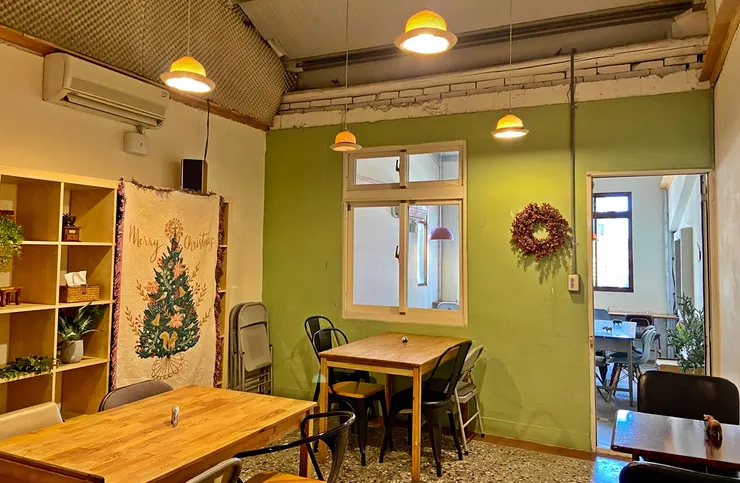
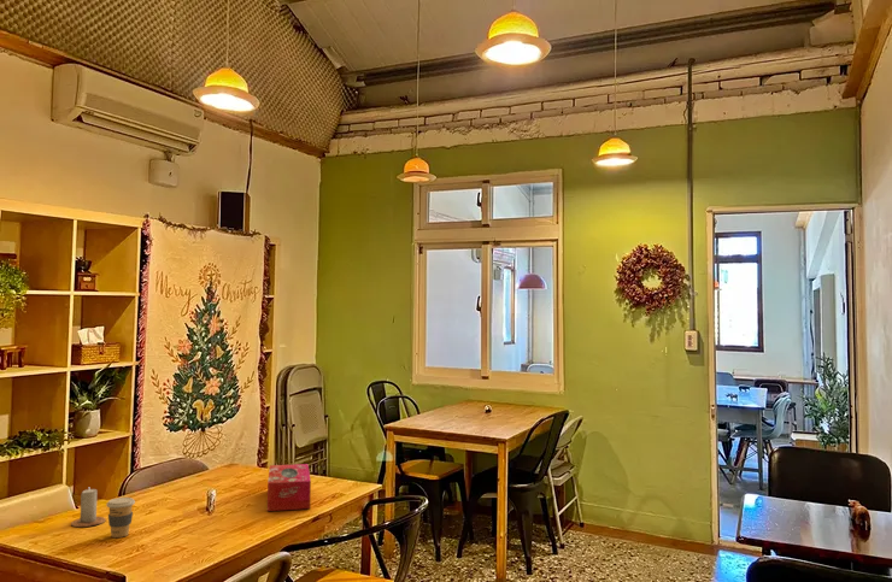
+ coffee cup (119, 517)
+ candle (89, 499)
+ tissue box (288, 486)
